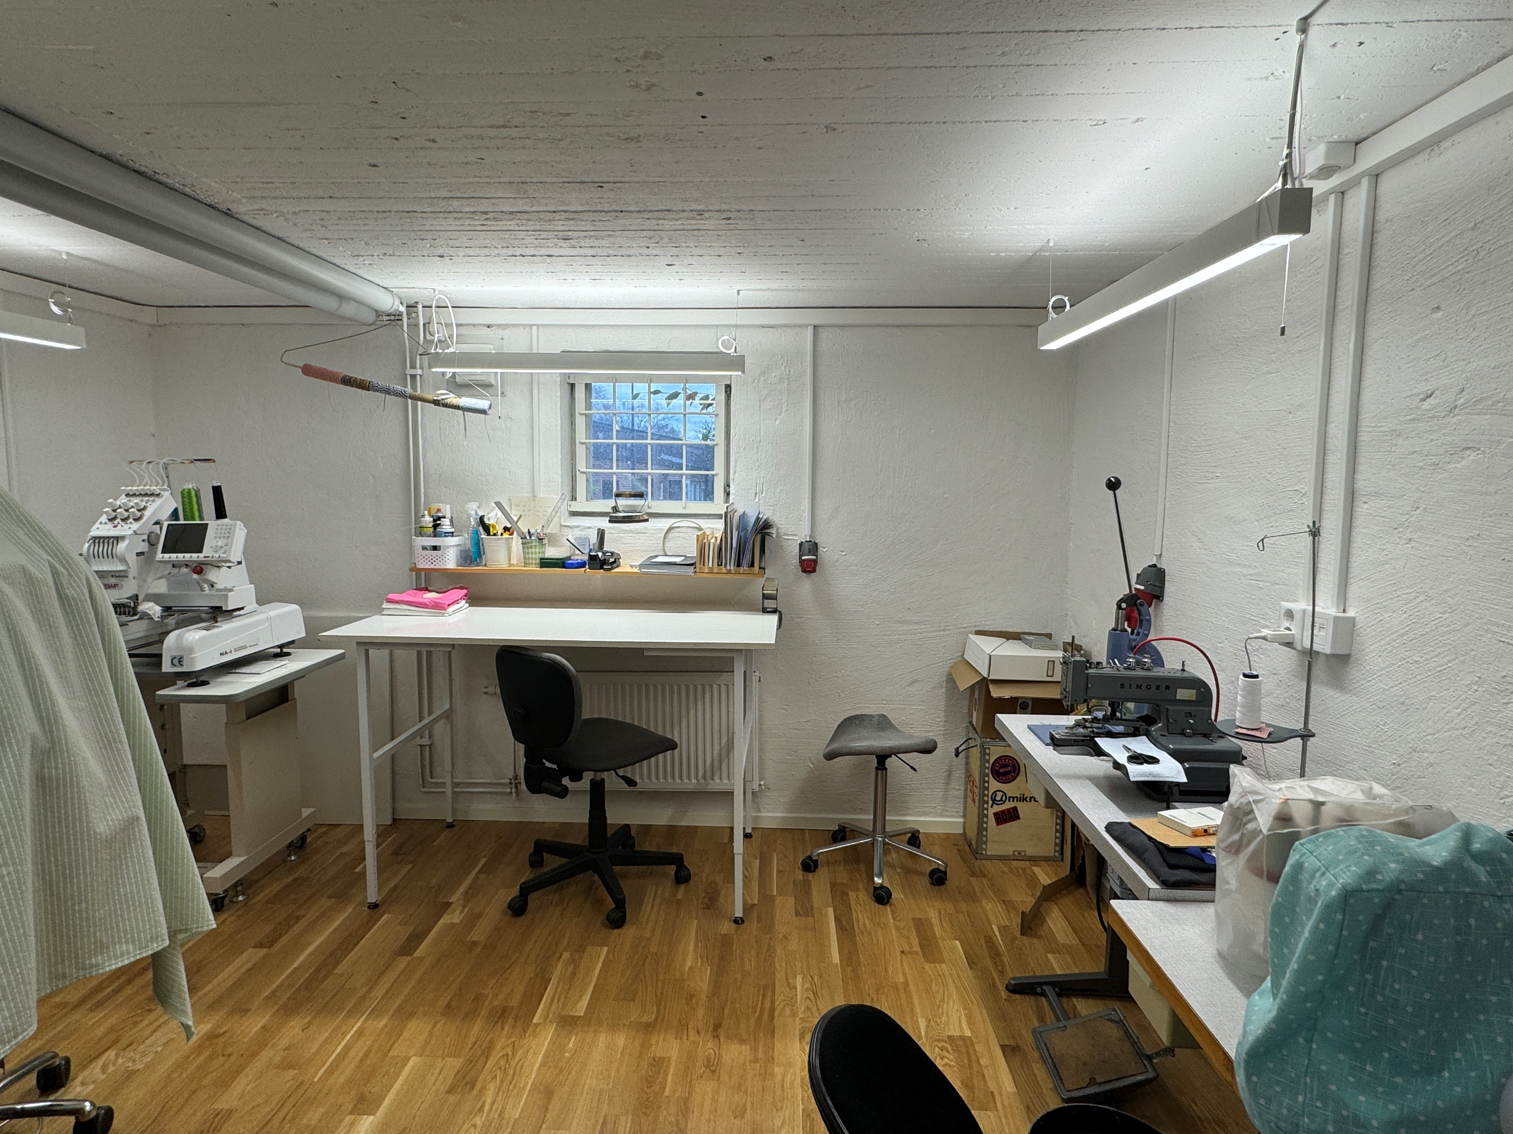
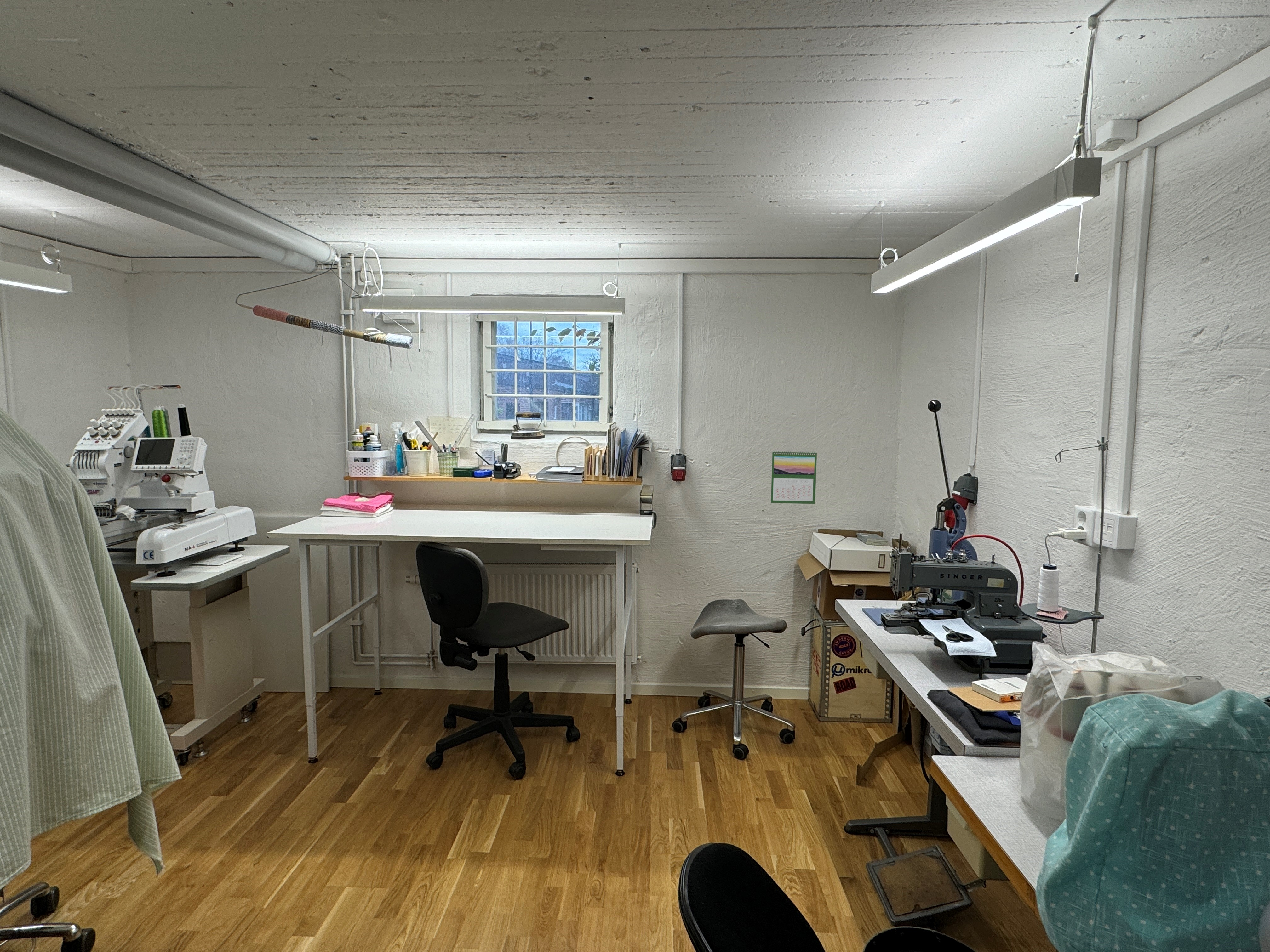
+ calendar (793, 477)
